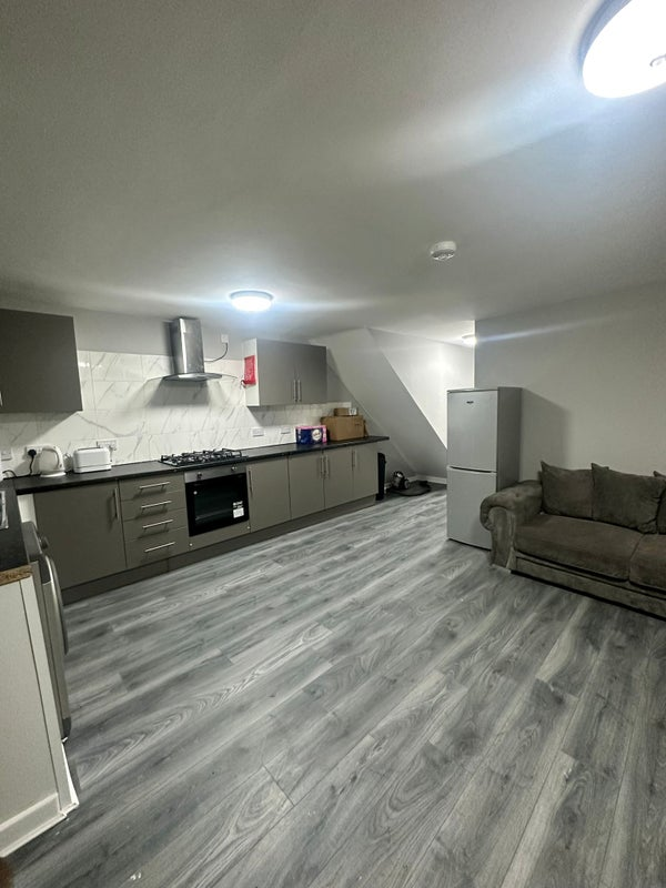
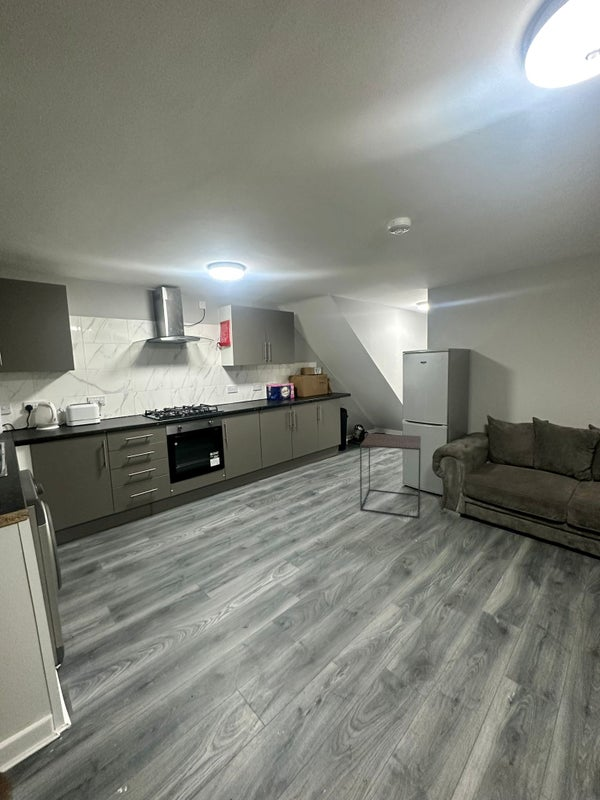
+ side table (389, 491)
